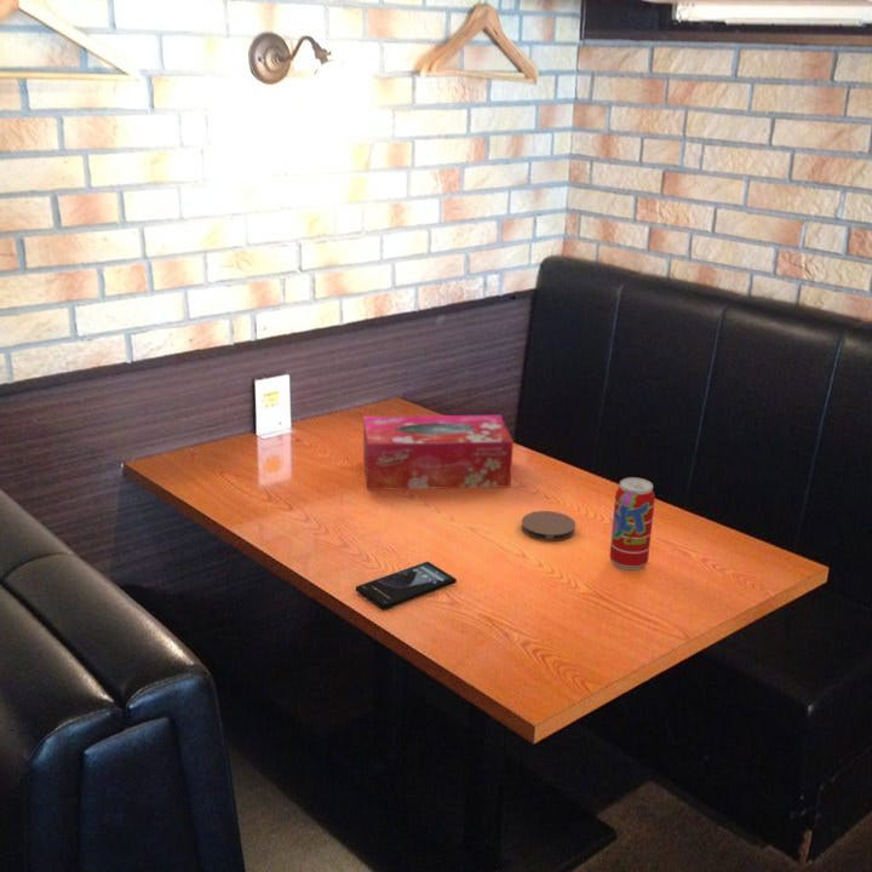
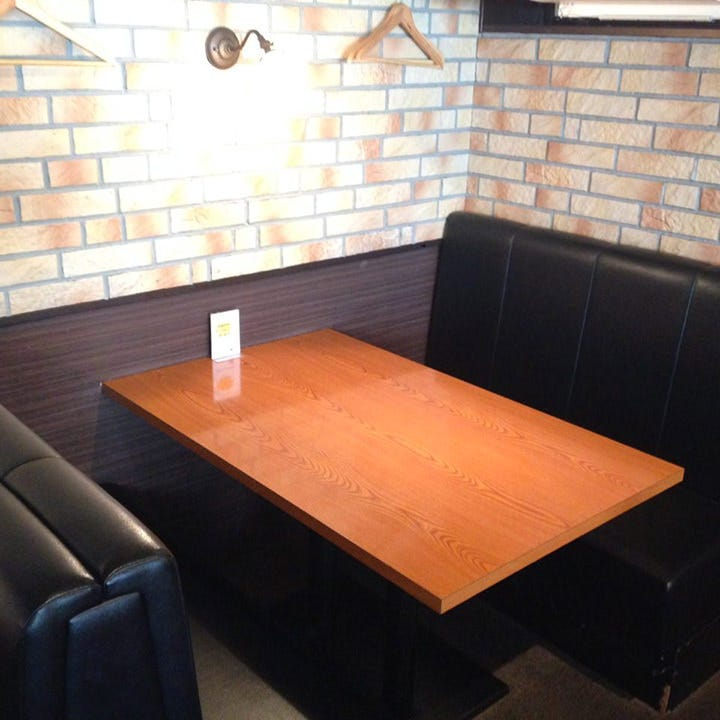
- coaster (547, 526)
- smartphone (406, 584)
- tissue box (435, 451)
- beverage can (632, 524)
